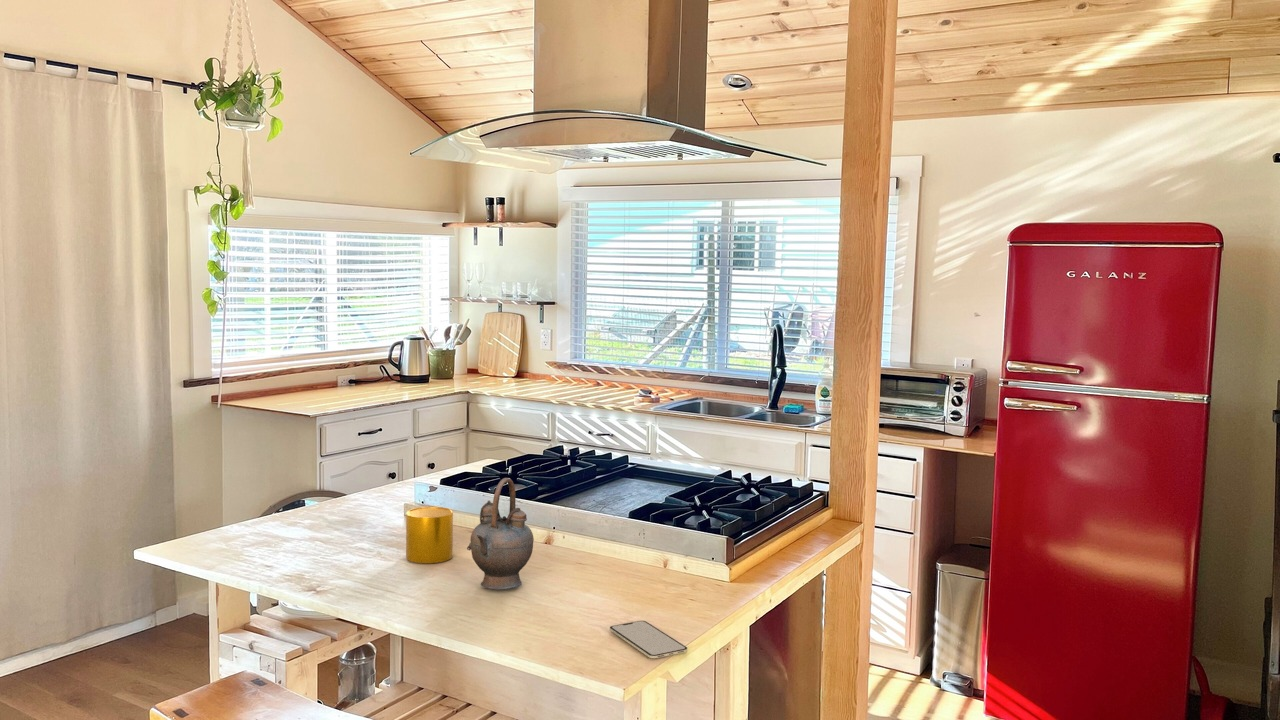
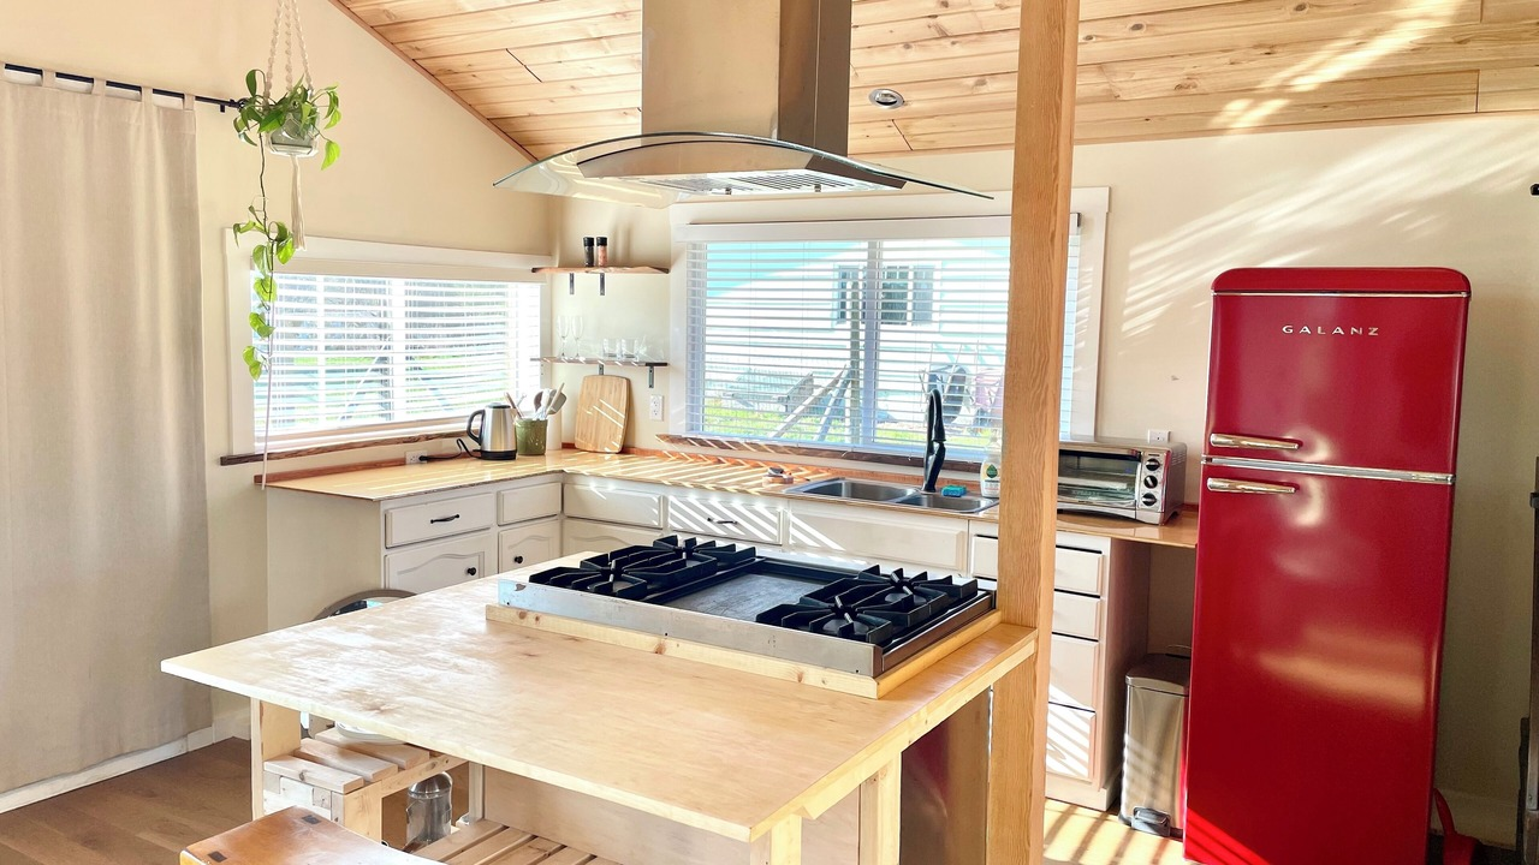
- smartphone (647, 638)
- teapot (498, 533)
- cup (429, 534)
